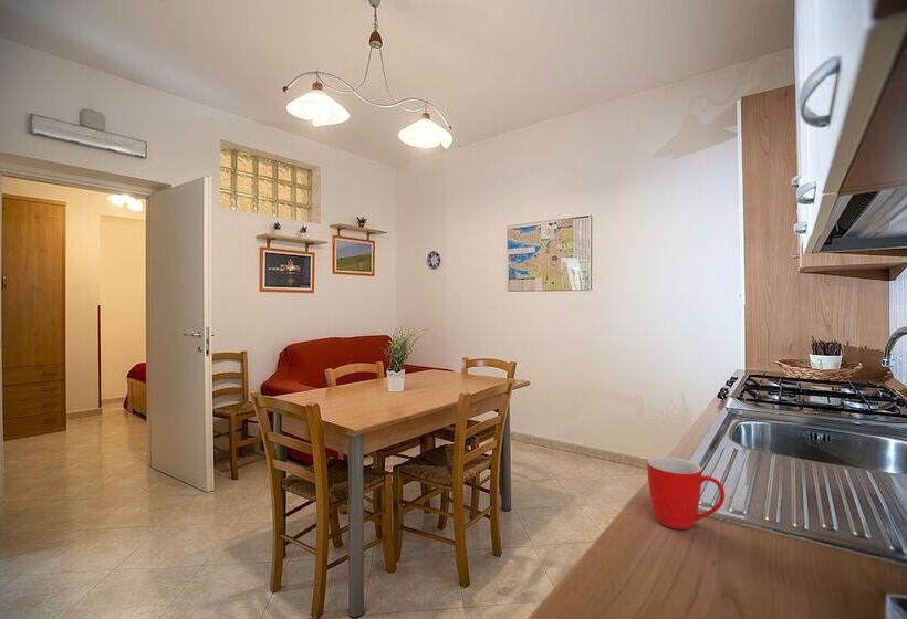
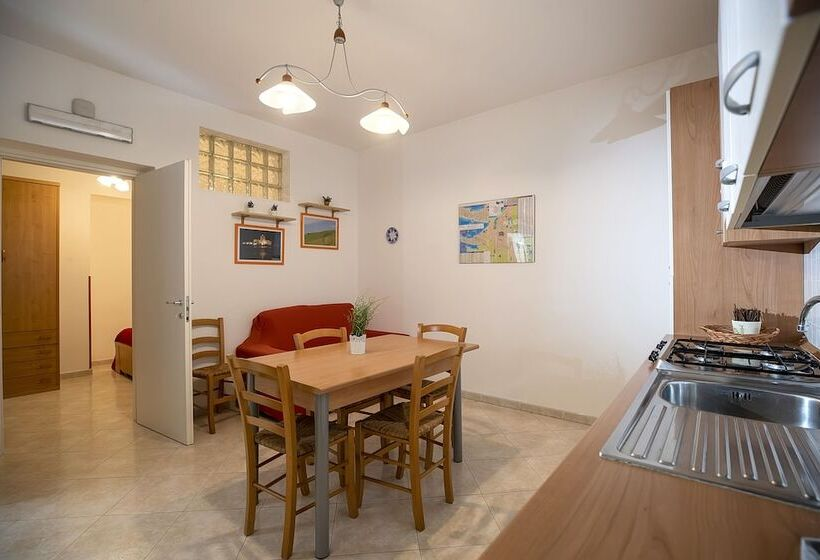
- mug (685, 496)
